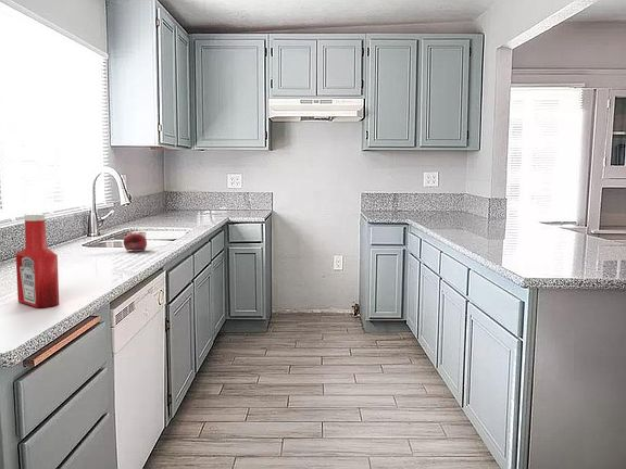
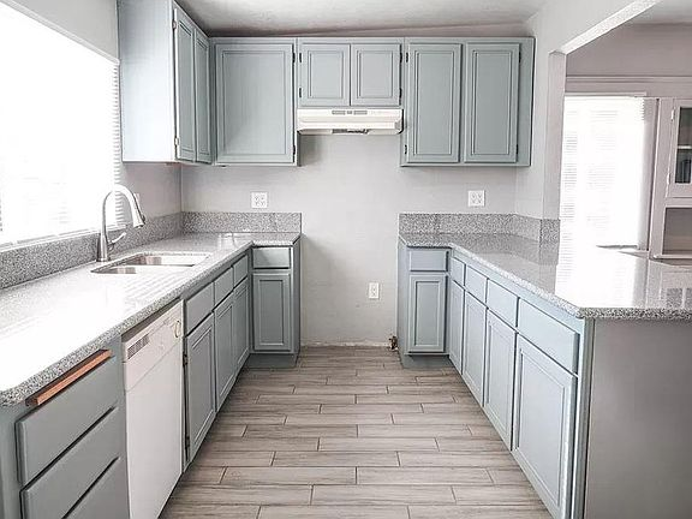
- fruit (135, 241)
- soap bottle (36, 258)
